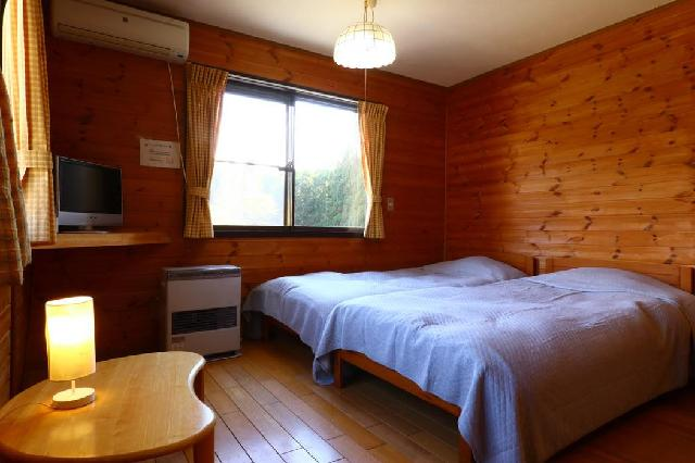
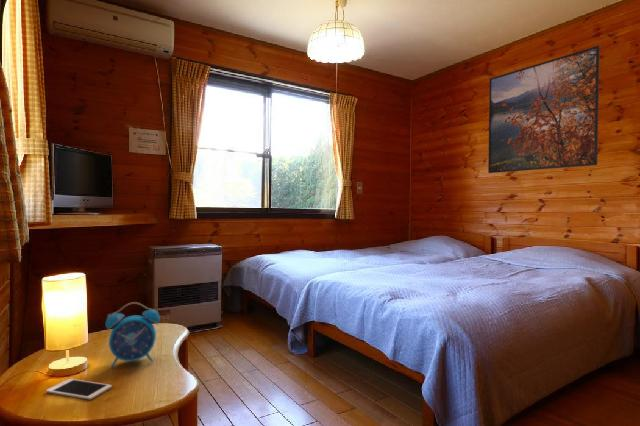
+ alarm clock (133, 333)
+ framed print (537, 117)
+ cell phone (79, 388)
